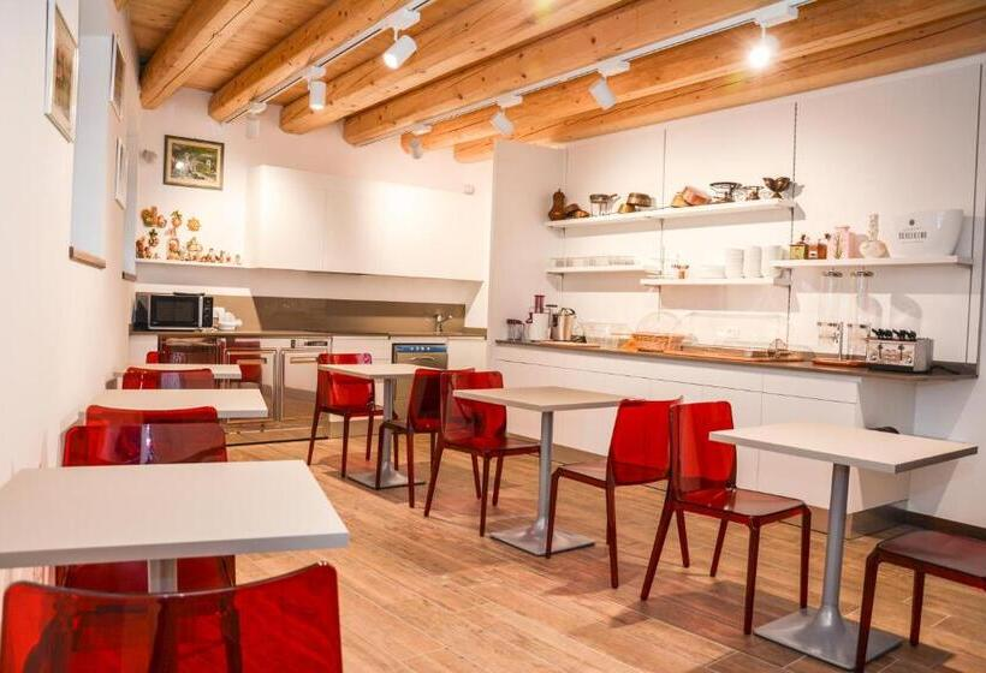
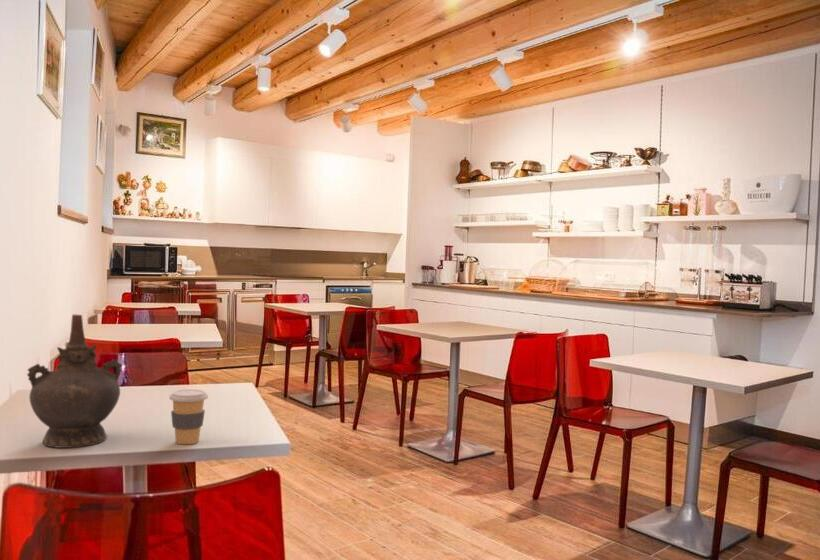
+ ceremonial vessel (76, 376)
+ coffee cup (188, 416)
